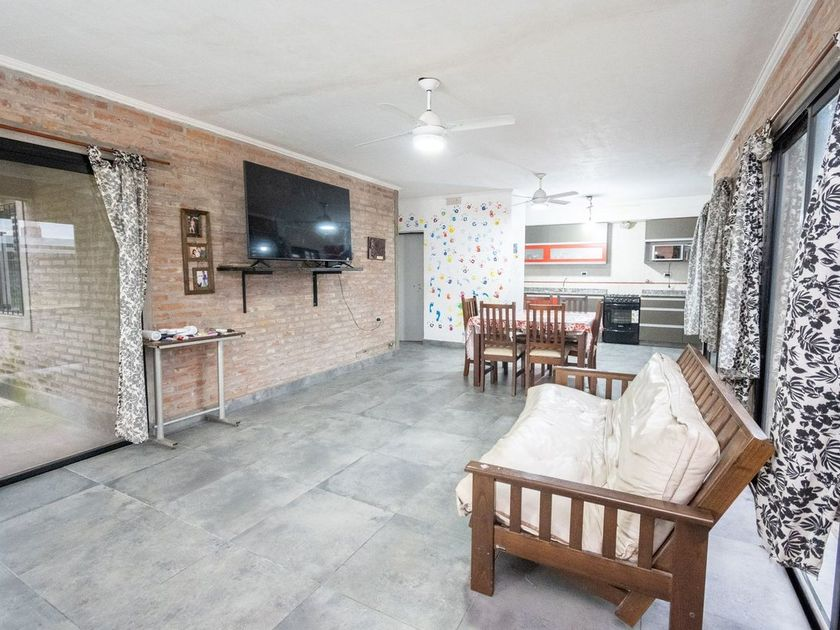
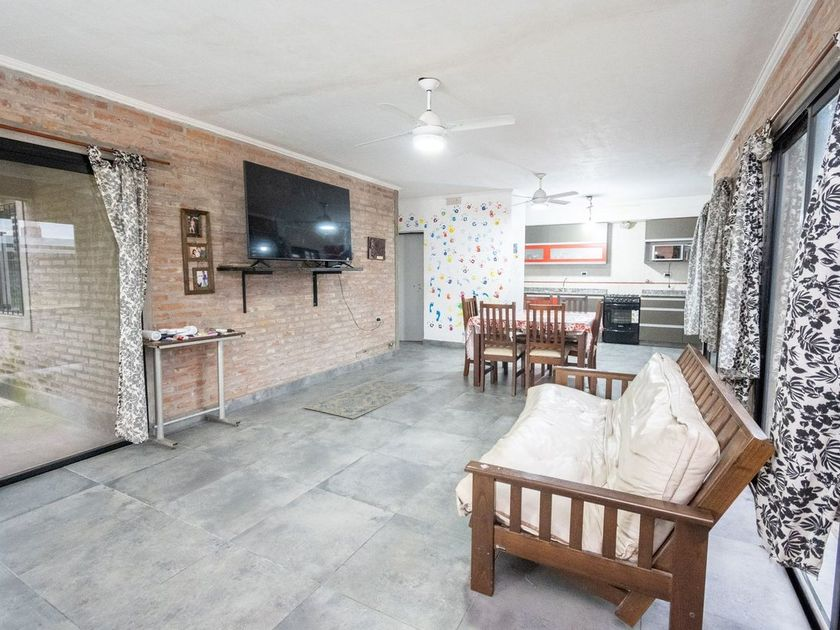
+ rug (368, 396)
